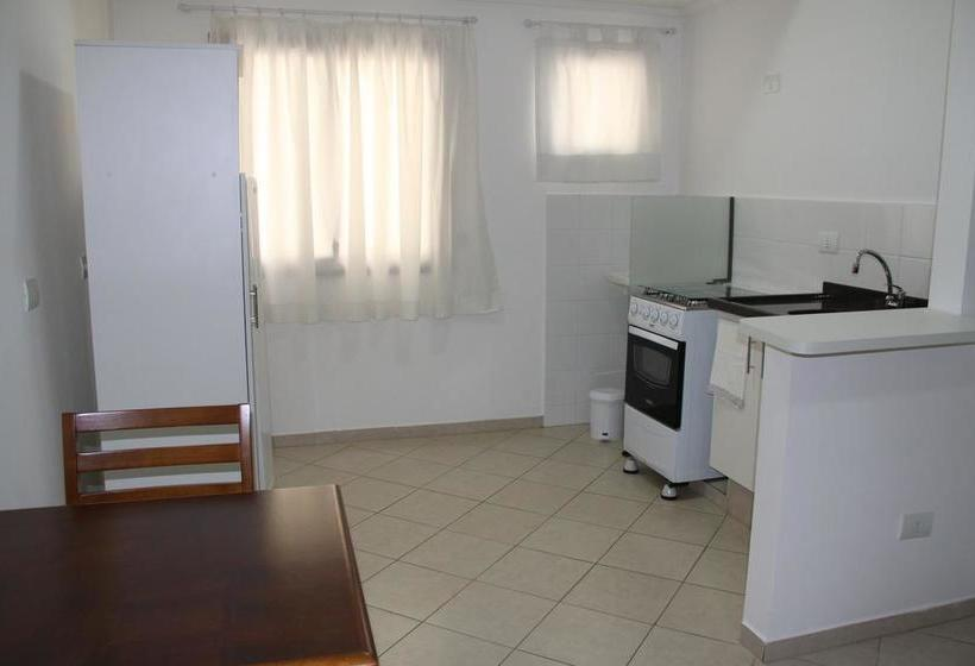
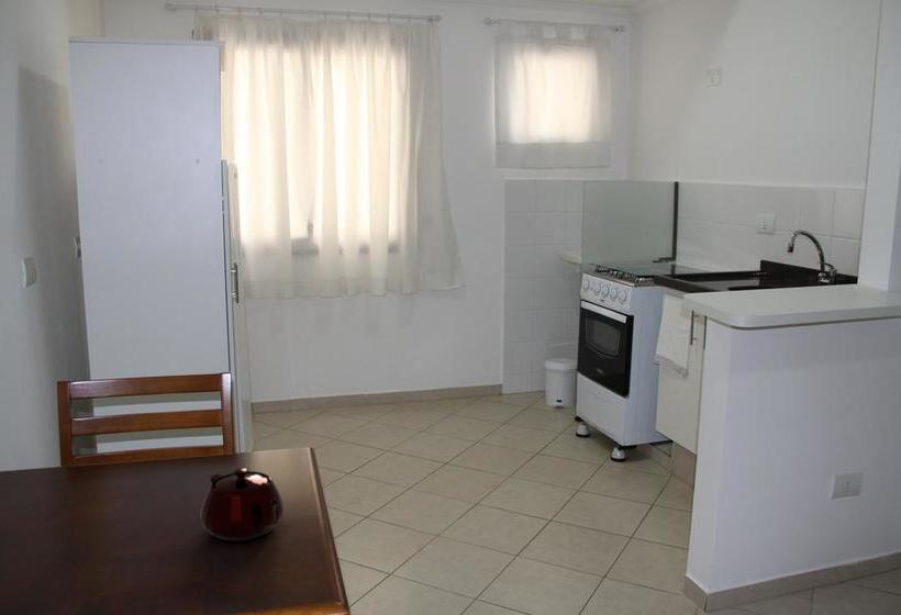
+ teapot (244, 501)
